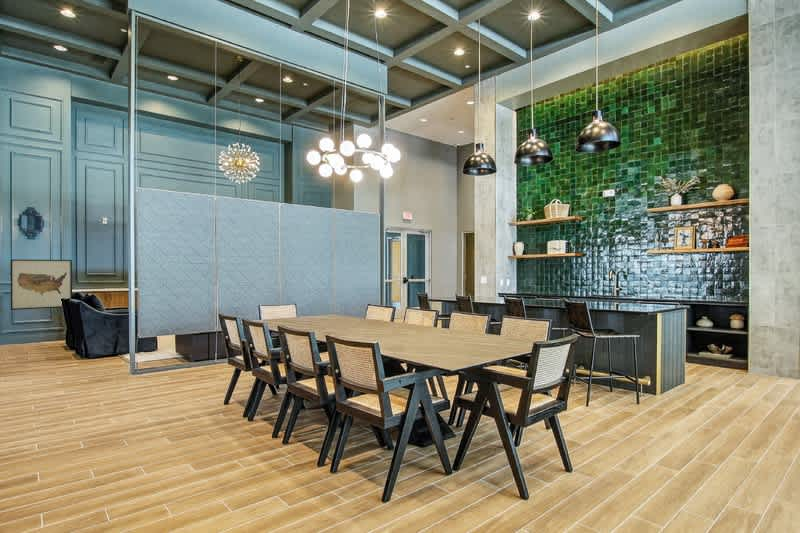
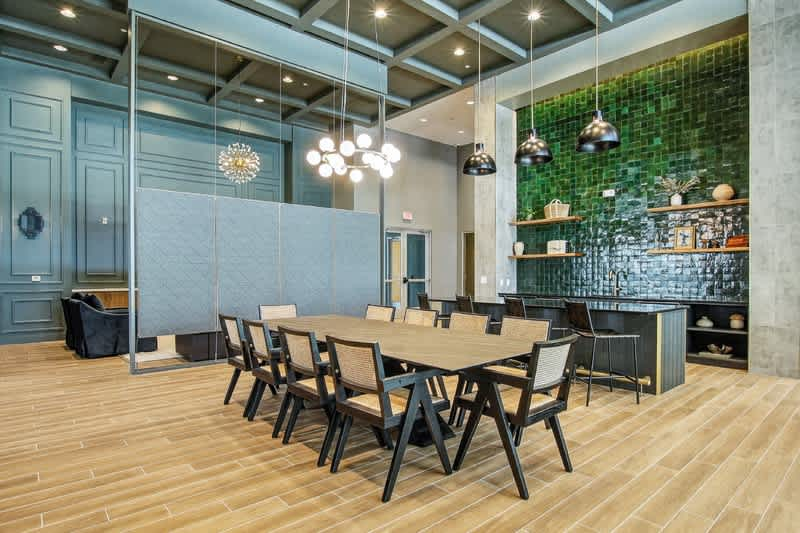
- wall art (42, 284)
